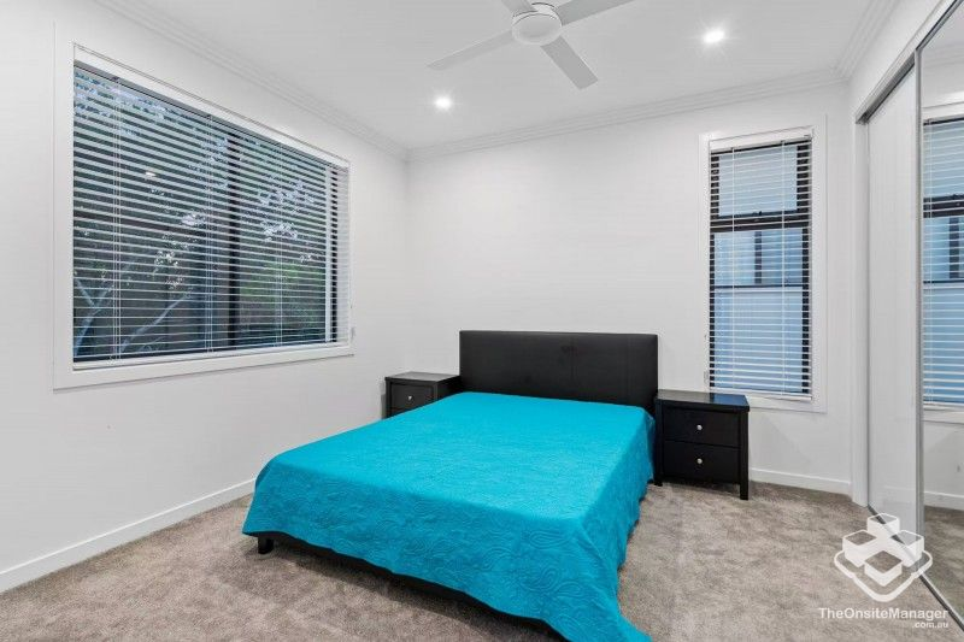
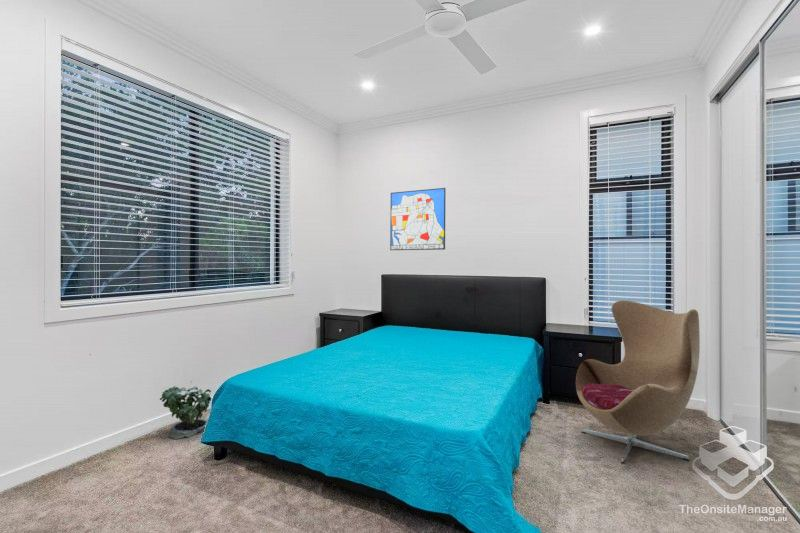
+ armchair (636, 374)
+ wall art (416, 220)
+ potted plant (186, 406)
